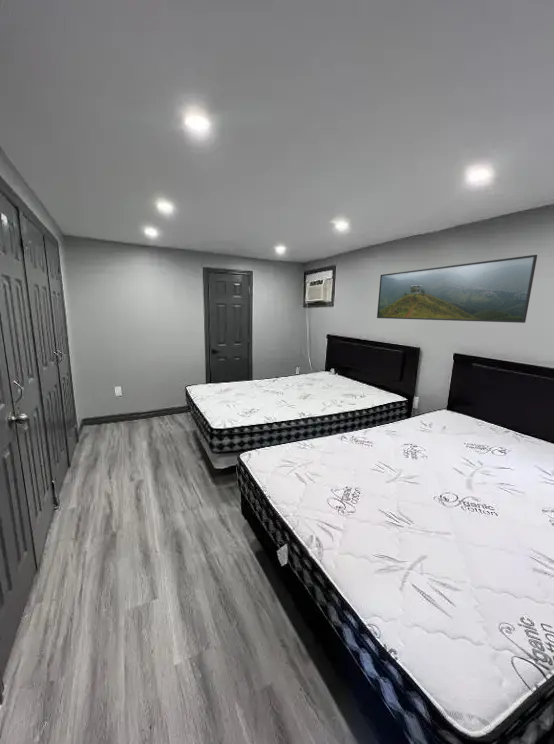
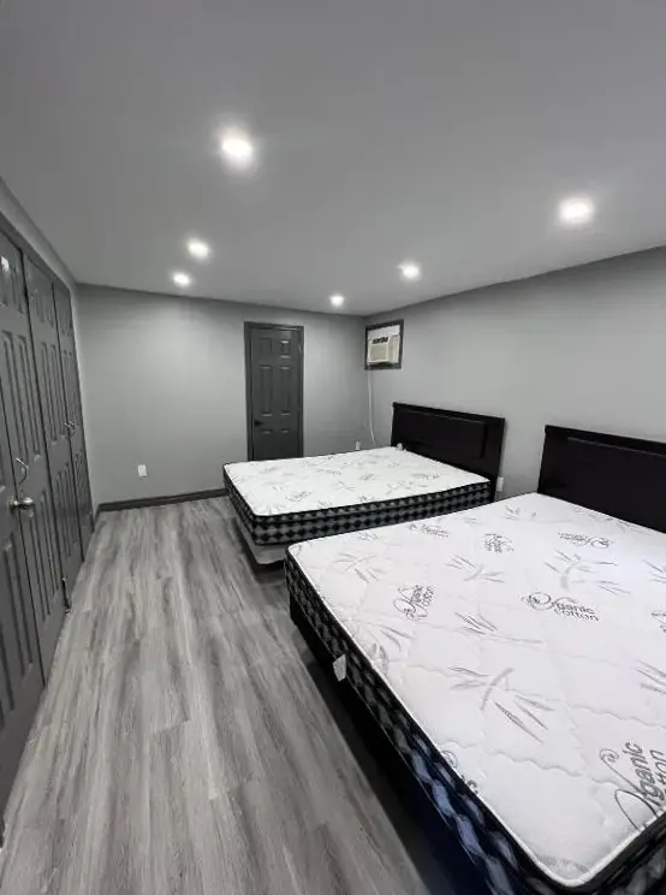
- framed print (438, 293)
